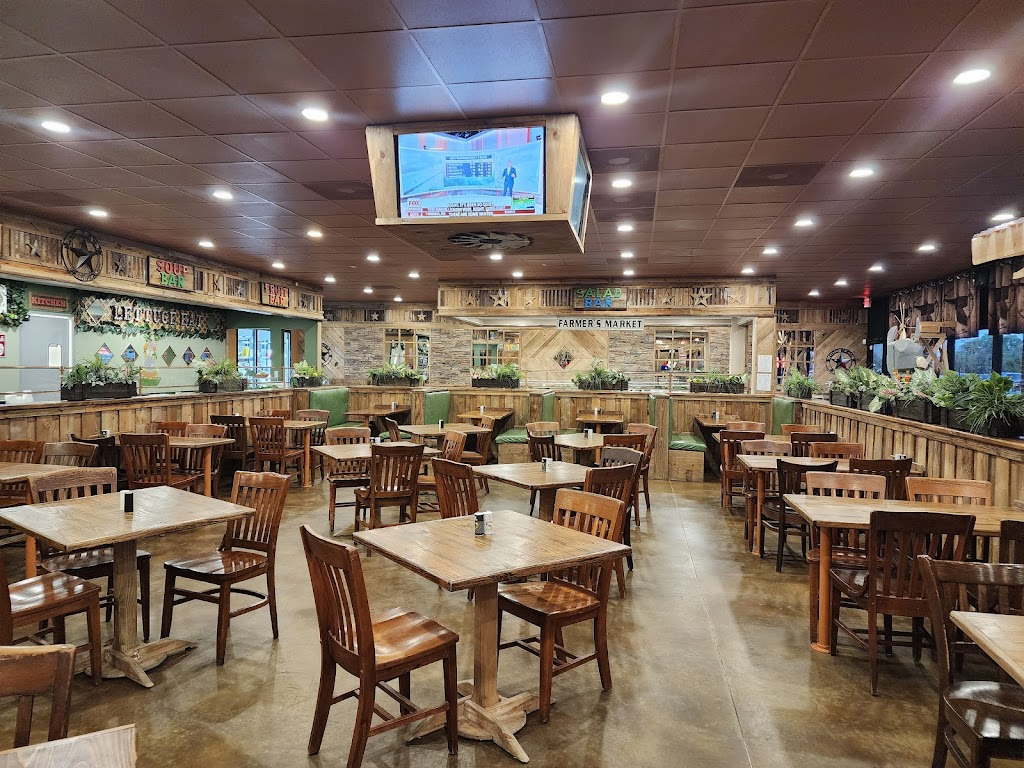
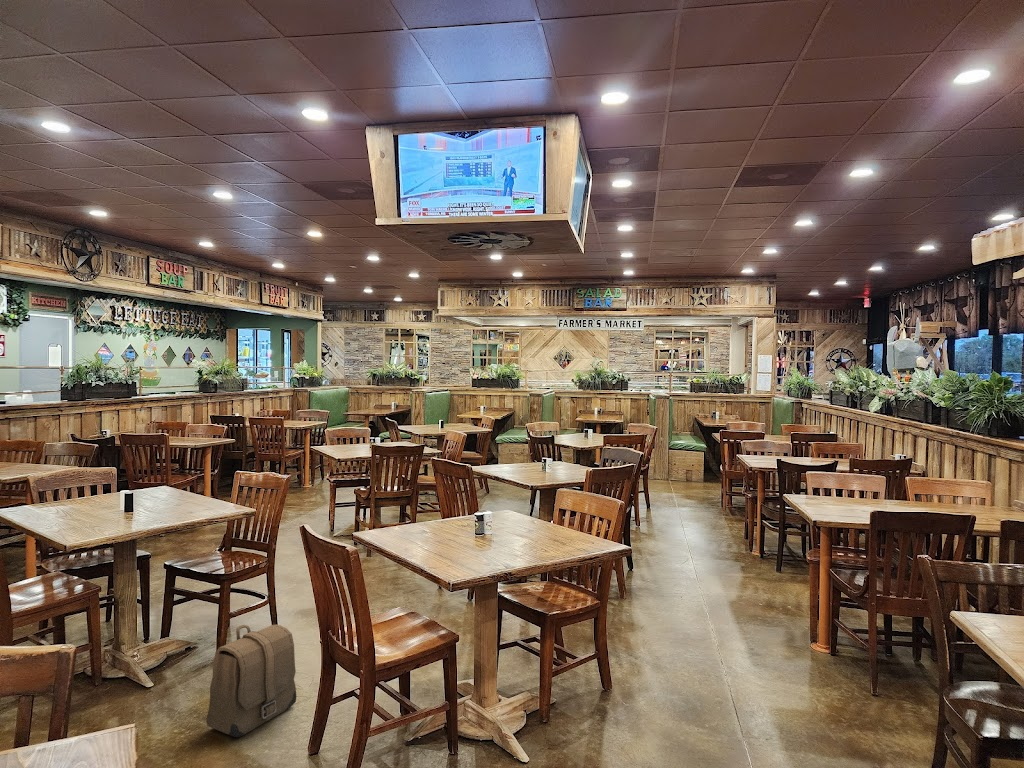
+ backpack (255, 674)
